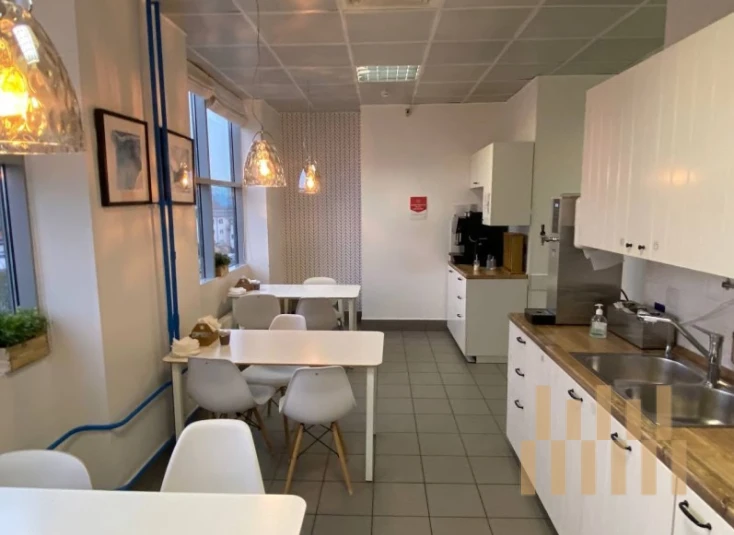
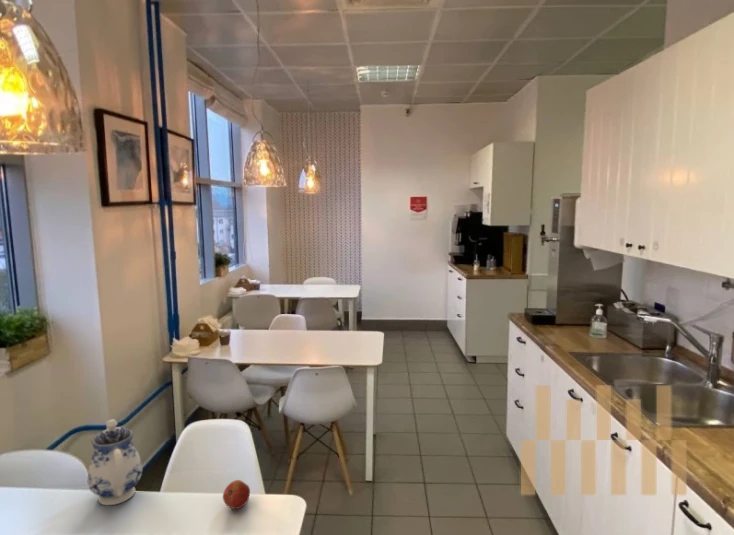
+ teapot (114, 457)
+ fruit (237, 493)
